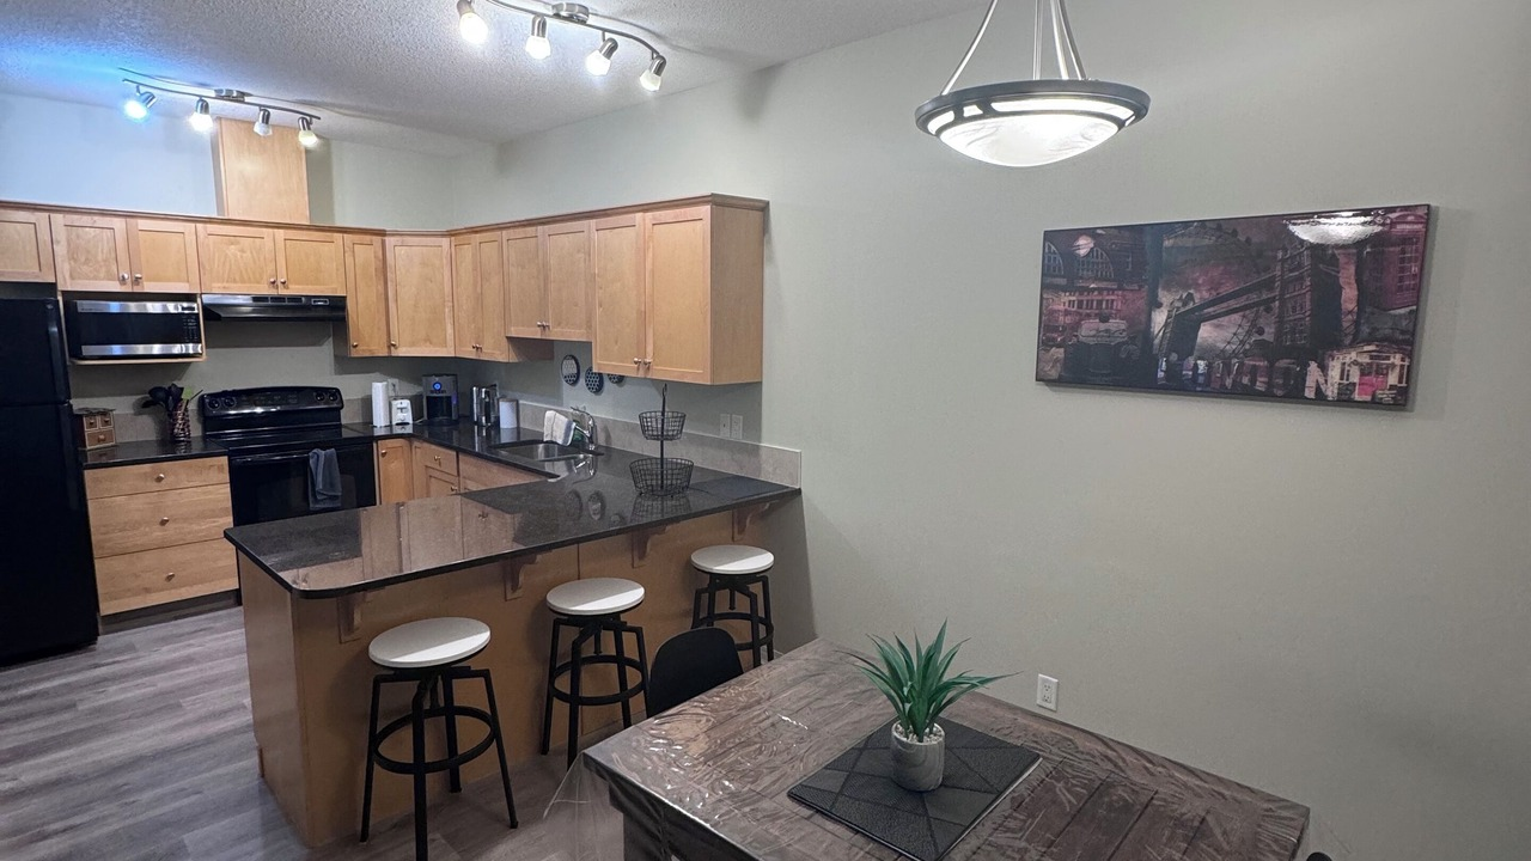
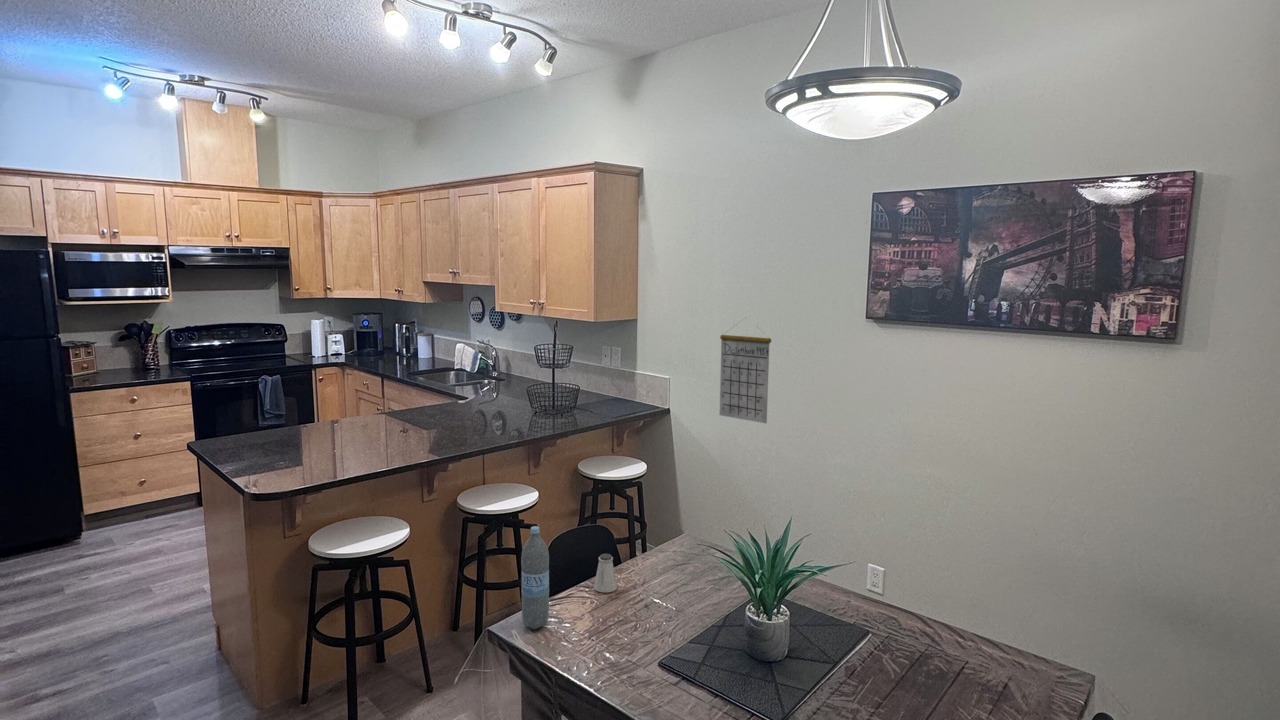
+ saltshaker (605, 571)
+ calendar (744, 368)
+ water bottle (535, 577)
